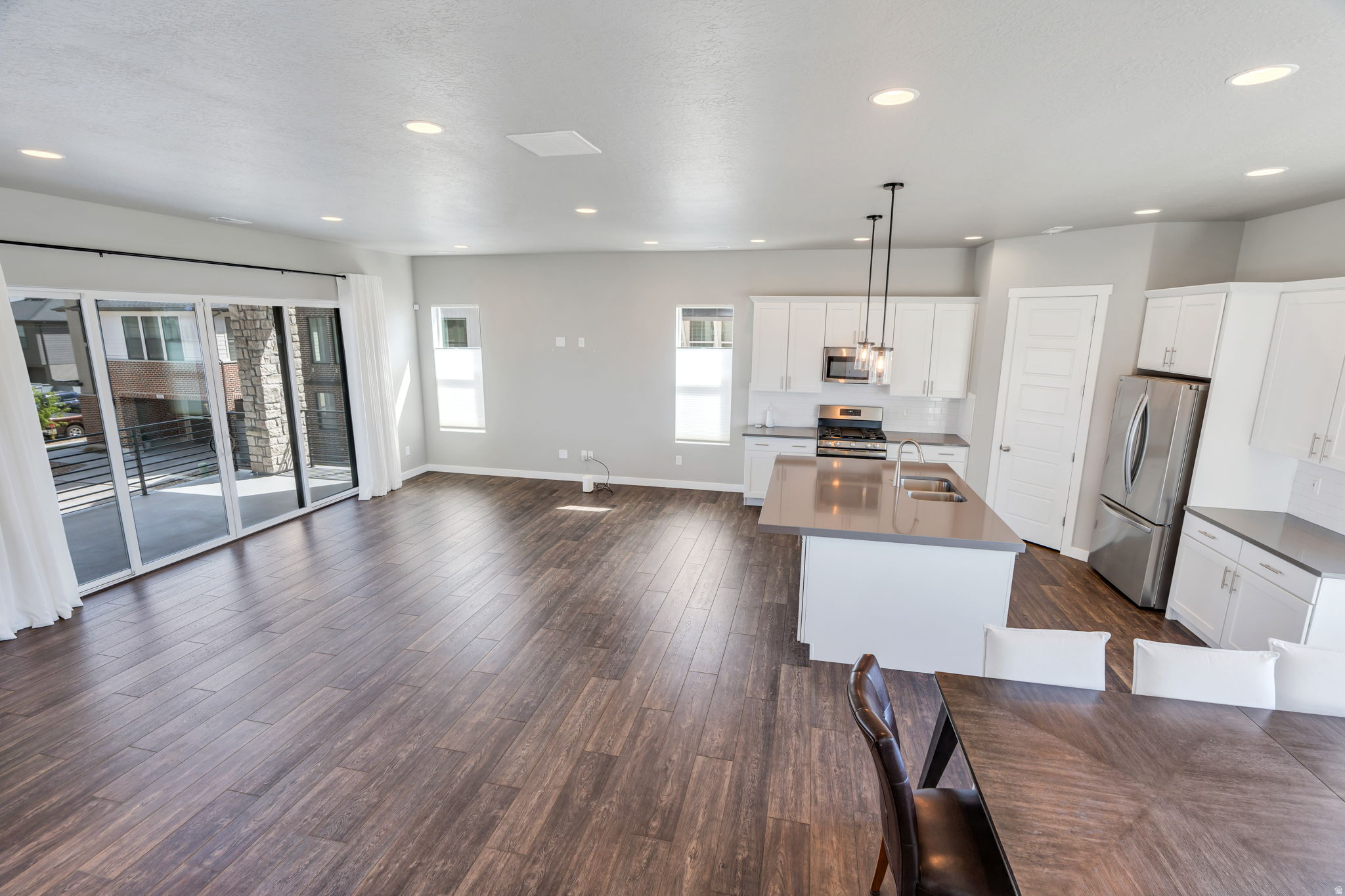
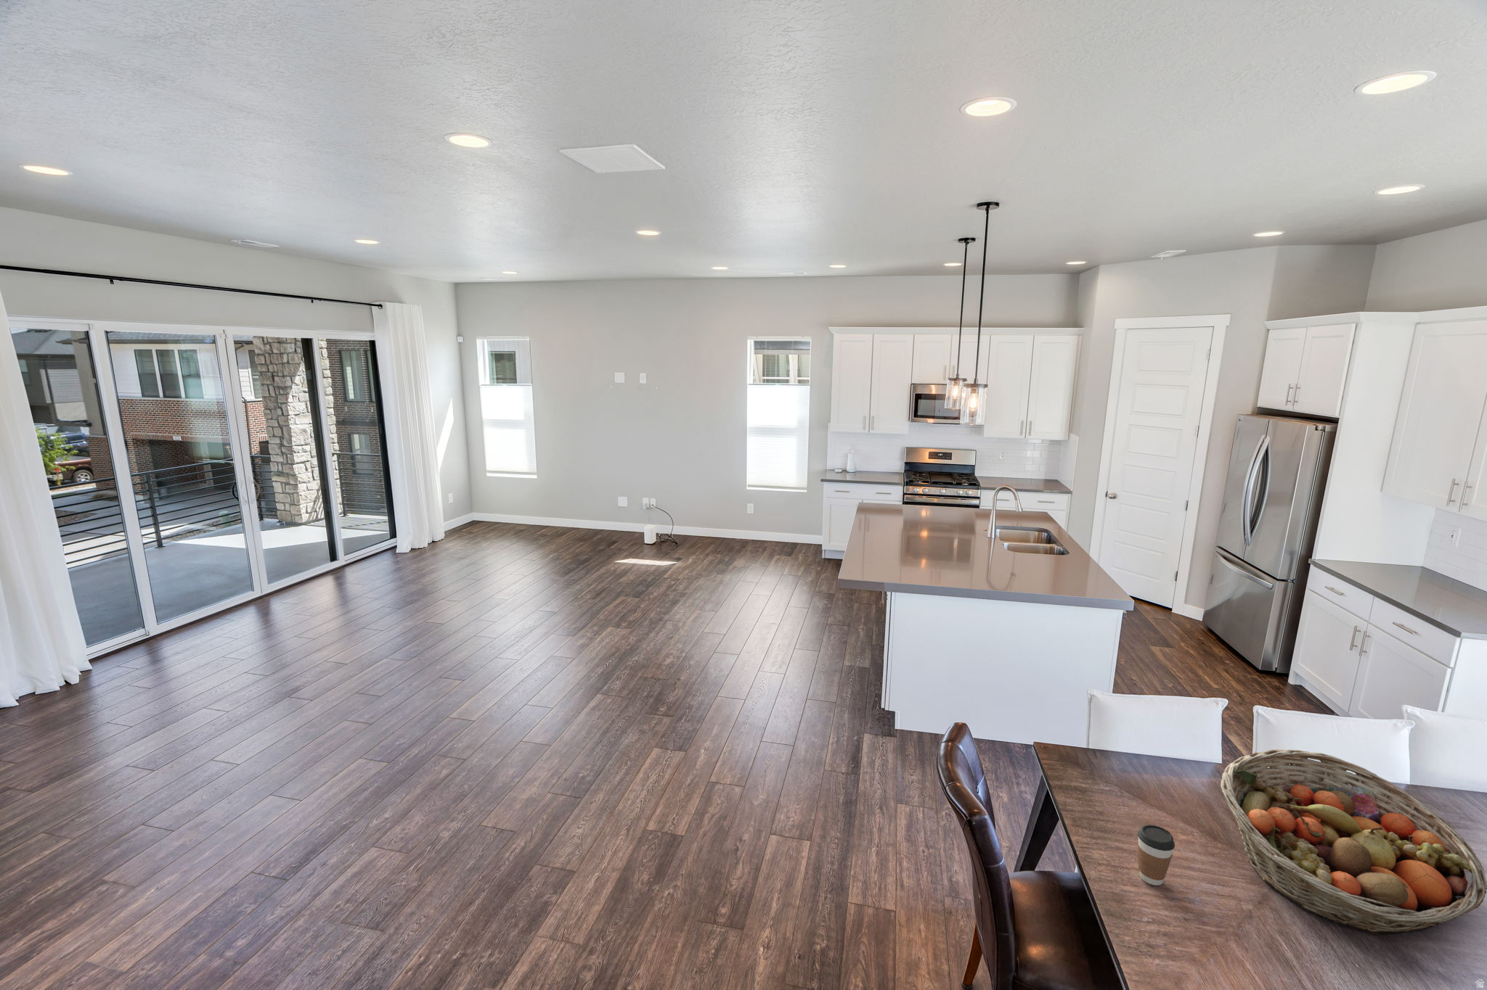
+ coffee cup (1153, 855)
+ fruit basket (1340, 838)
